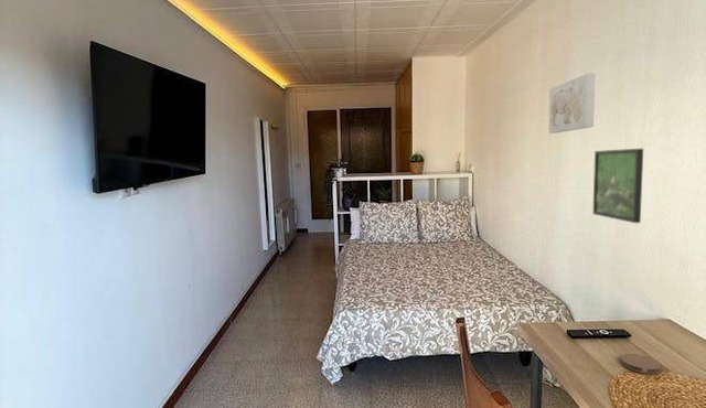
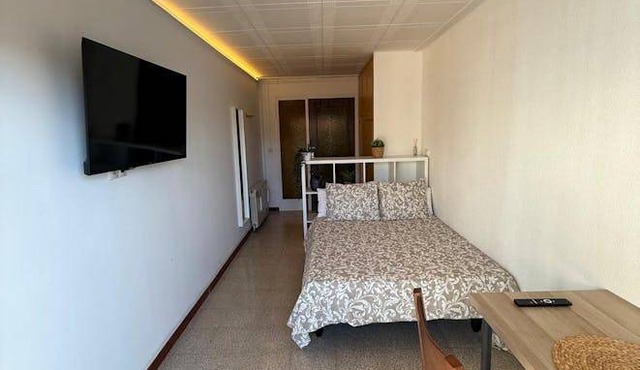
- wall art (569, 106)
- coaster (640, 363)
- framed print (616, 184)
